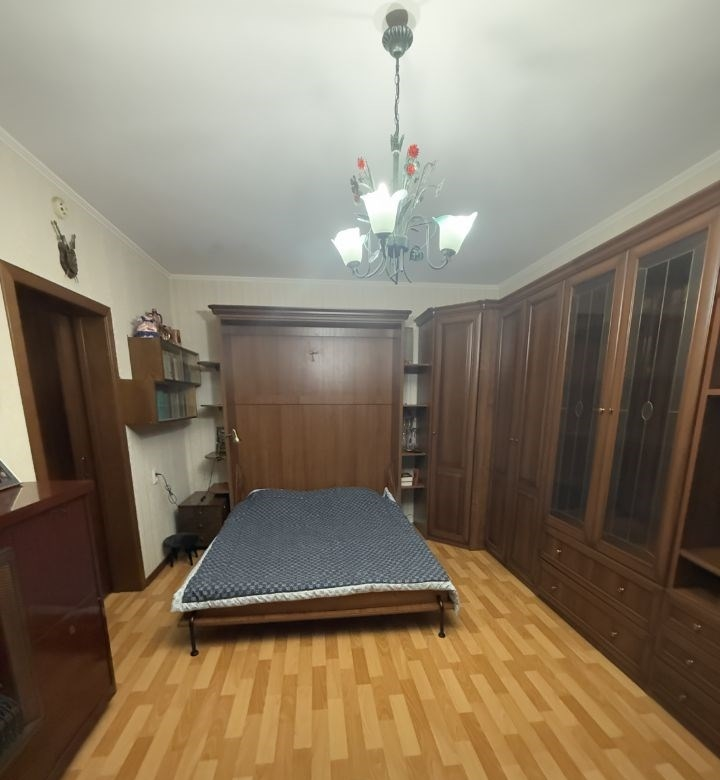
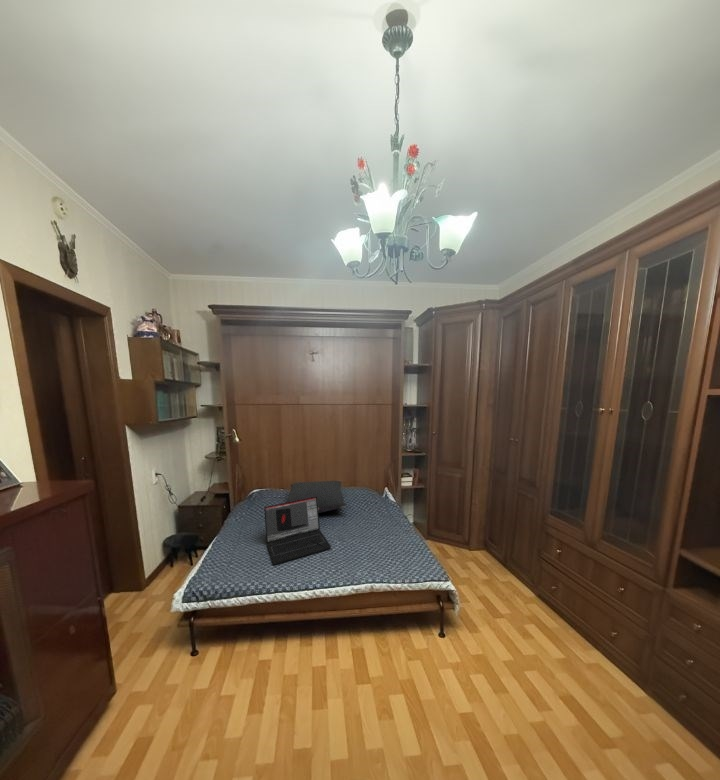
+ laptop (297, 527)
+ pillow (316, 494)
